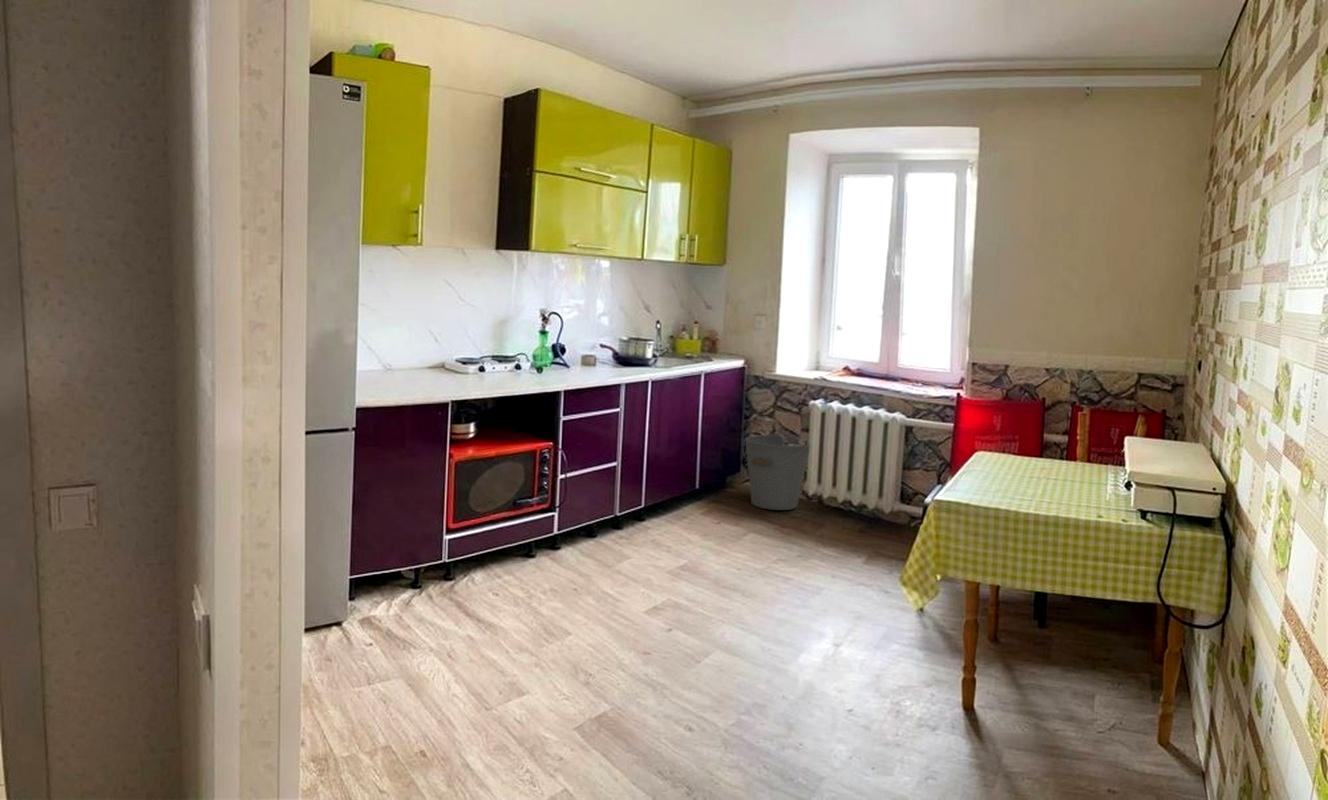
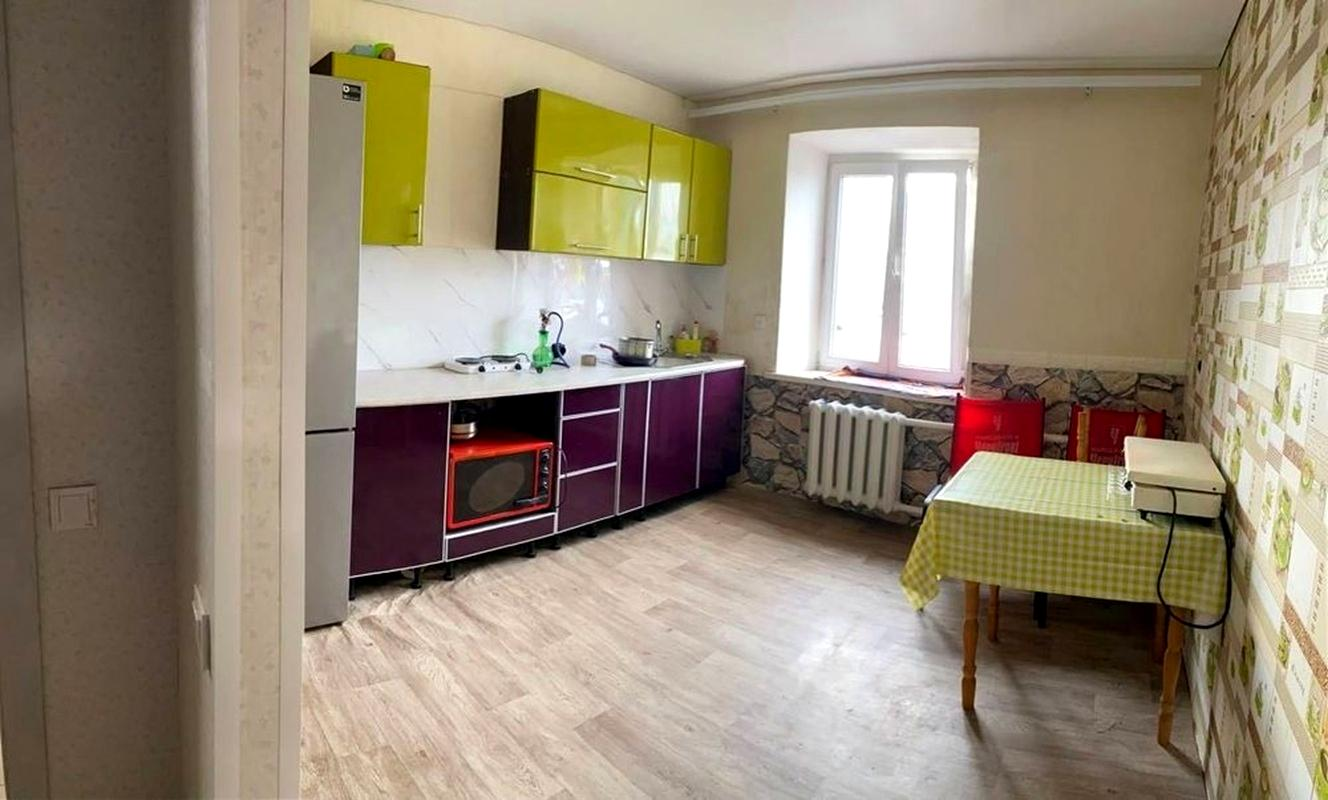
- bucket (775, 471)
